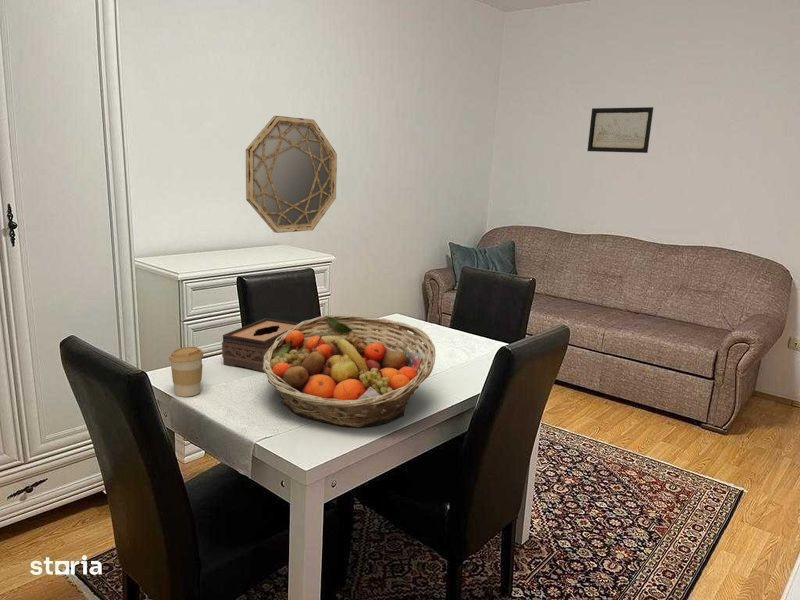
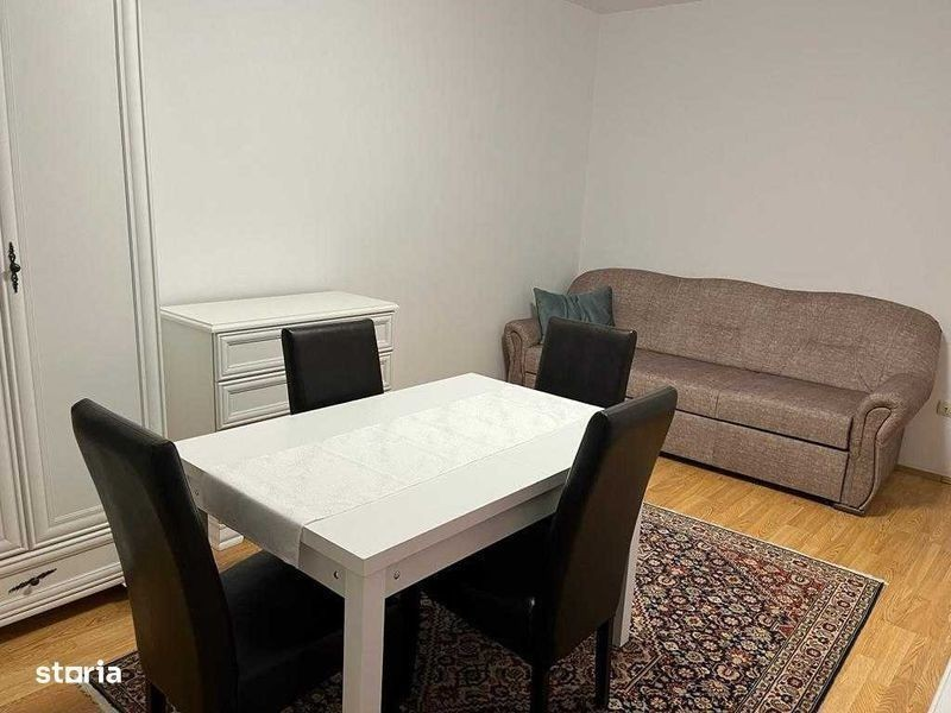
- fruit basket (348, 367)
- wall art (619, 130)
- tissue box (265, 343)
- home mirror (294, 175)
- coffee cup (186, 370)
